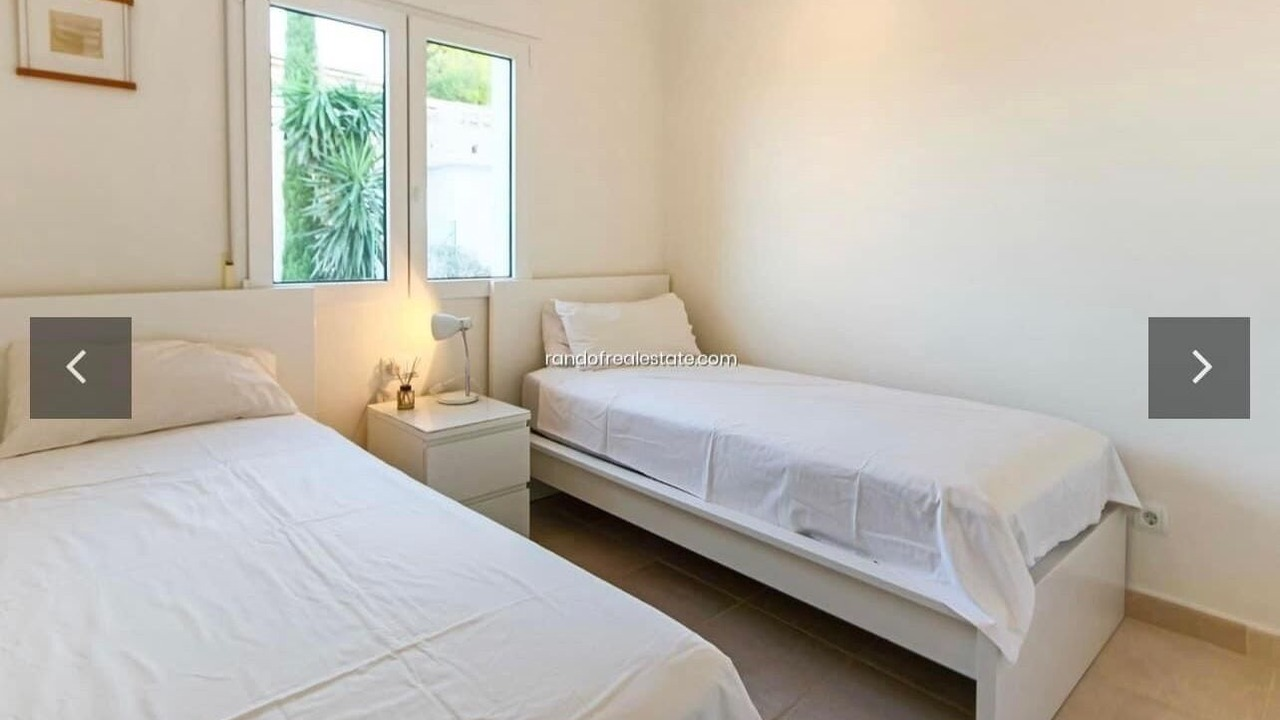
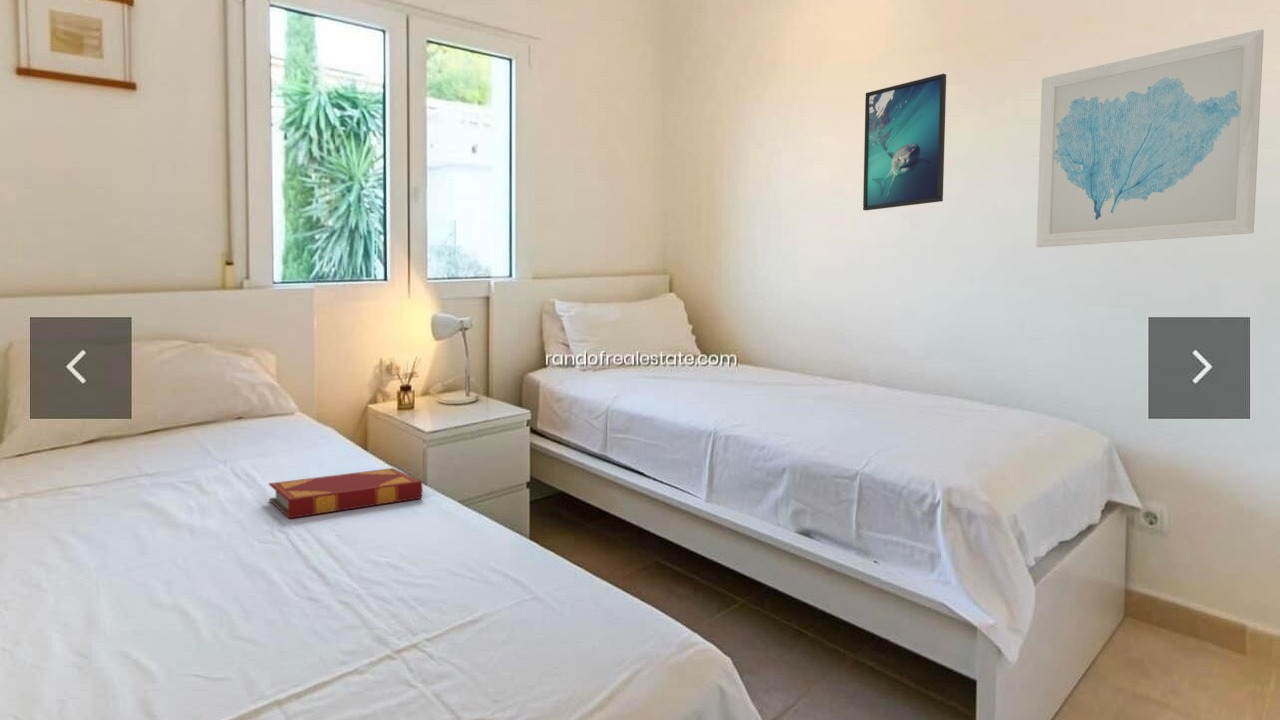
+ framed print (902, 145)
+ hardback book (346, 490)
+ wall art (1139, 149)
